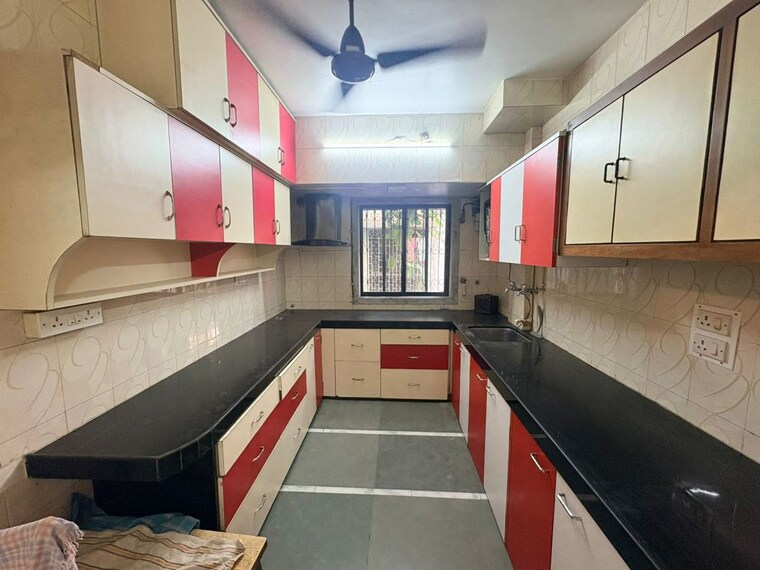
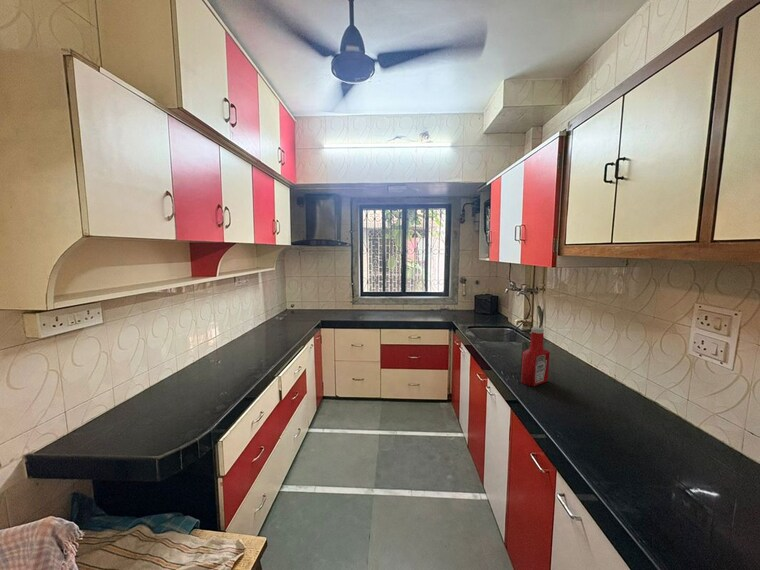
+ soap bottle (536, 355)
